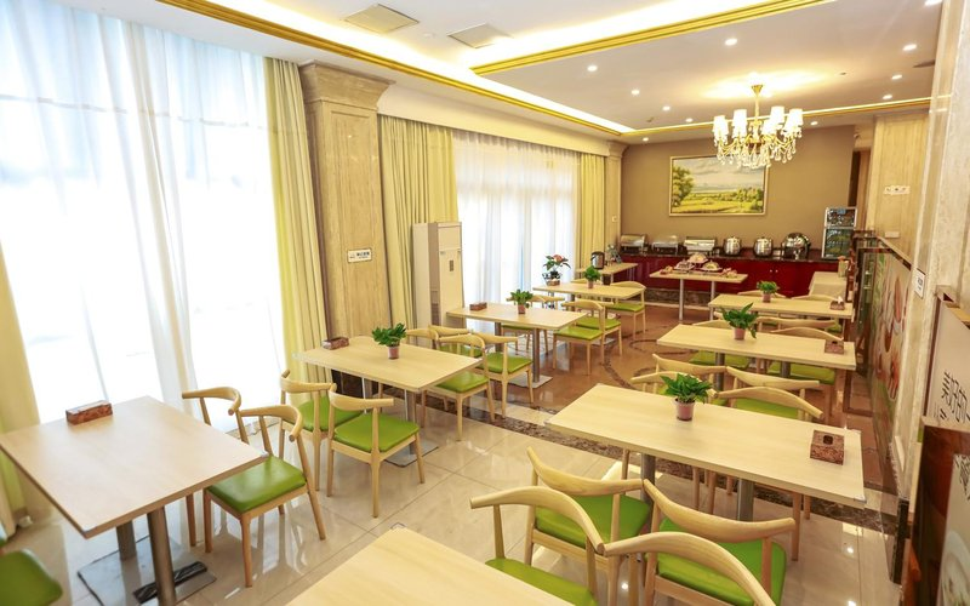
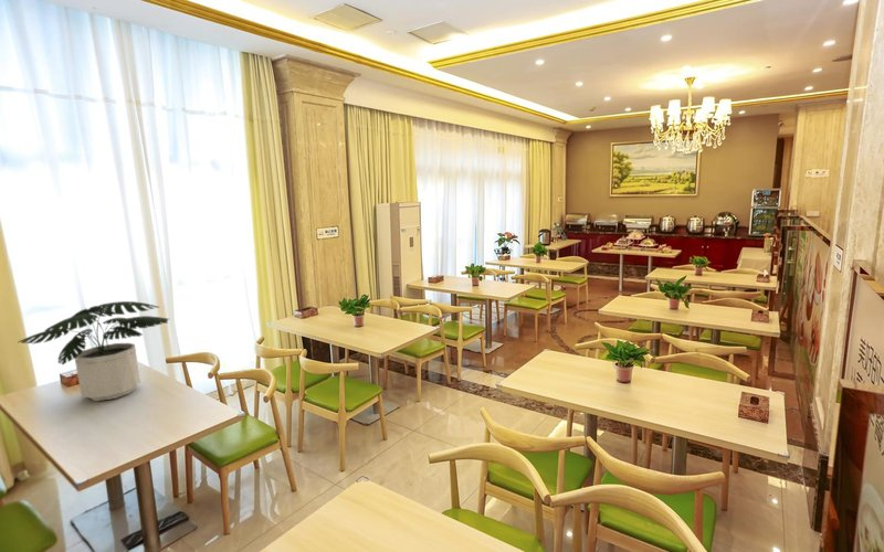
+ potted plant (101, 348)
